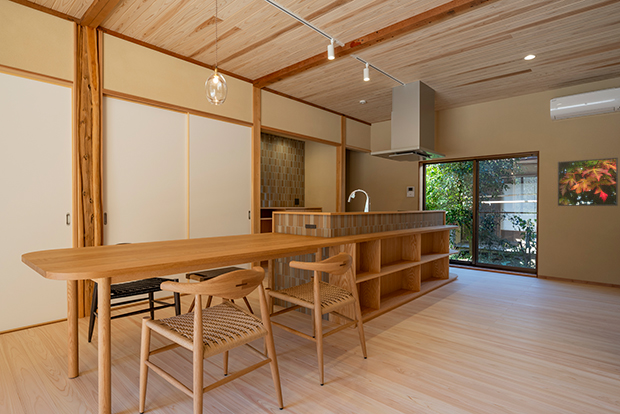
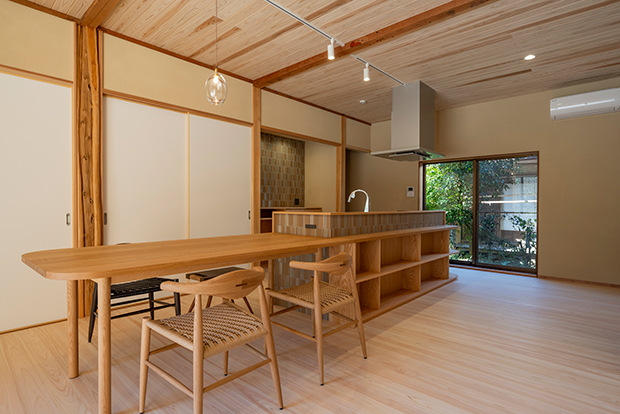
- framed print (586, 182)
